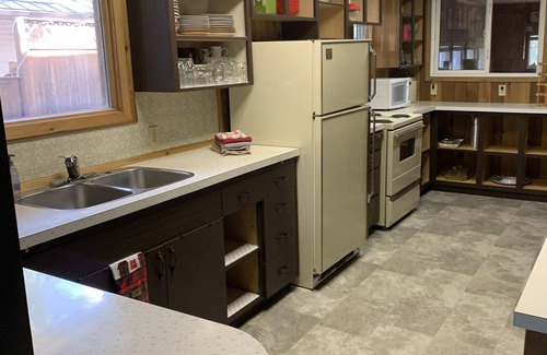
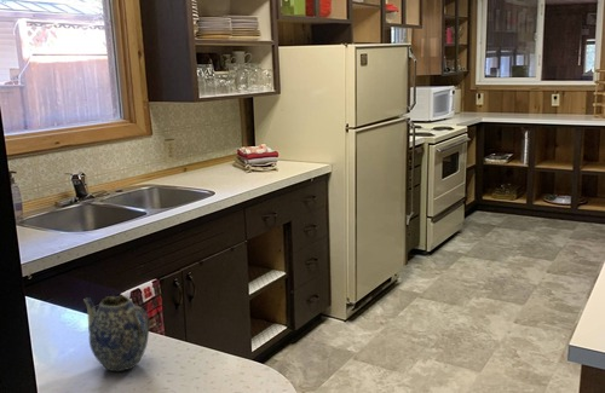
+ teapot (116, 330)
